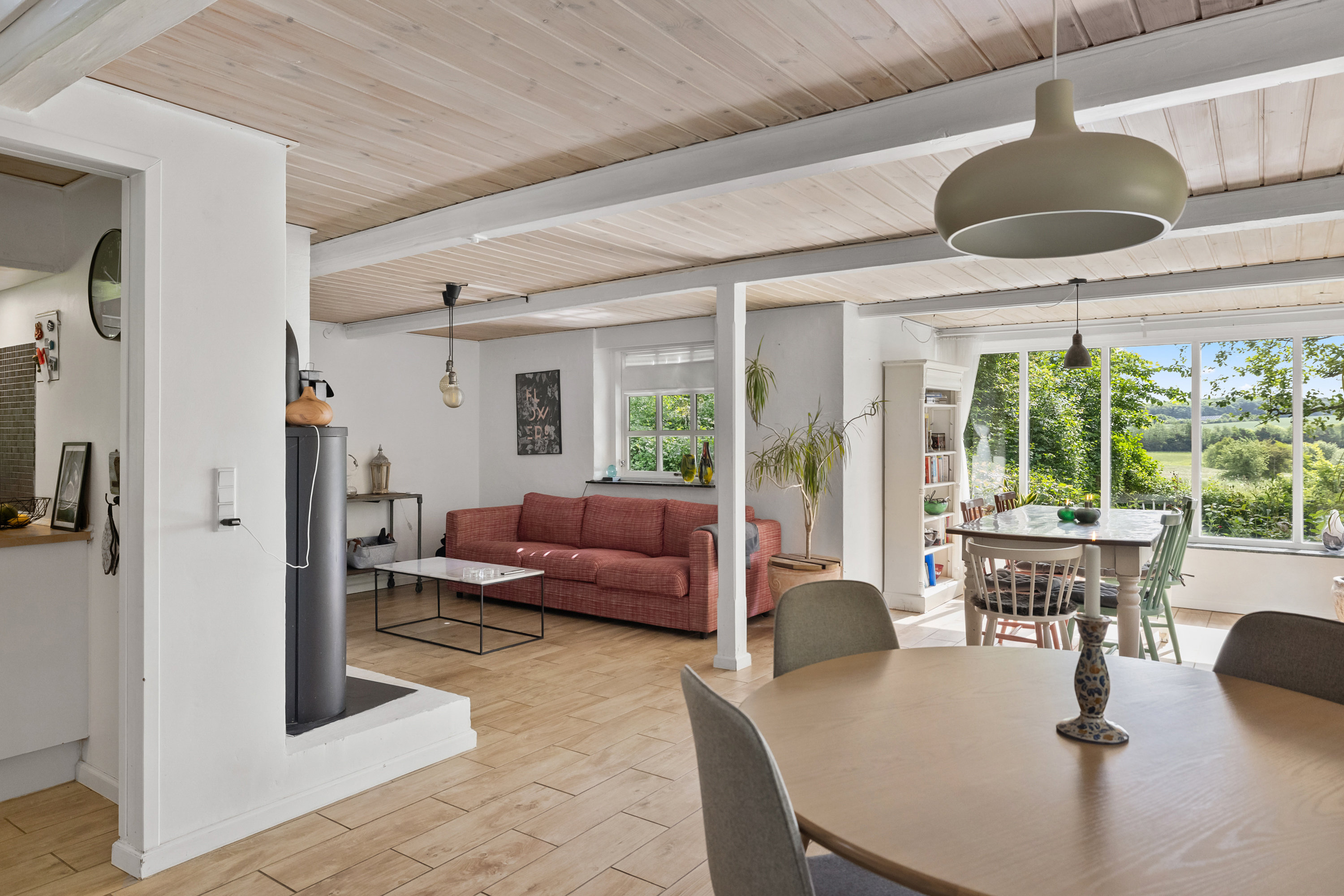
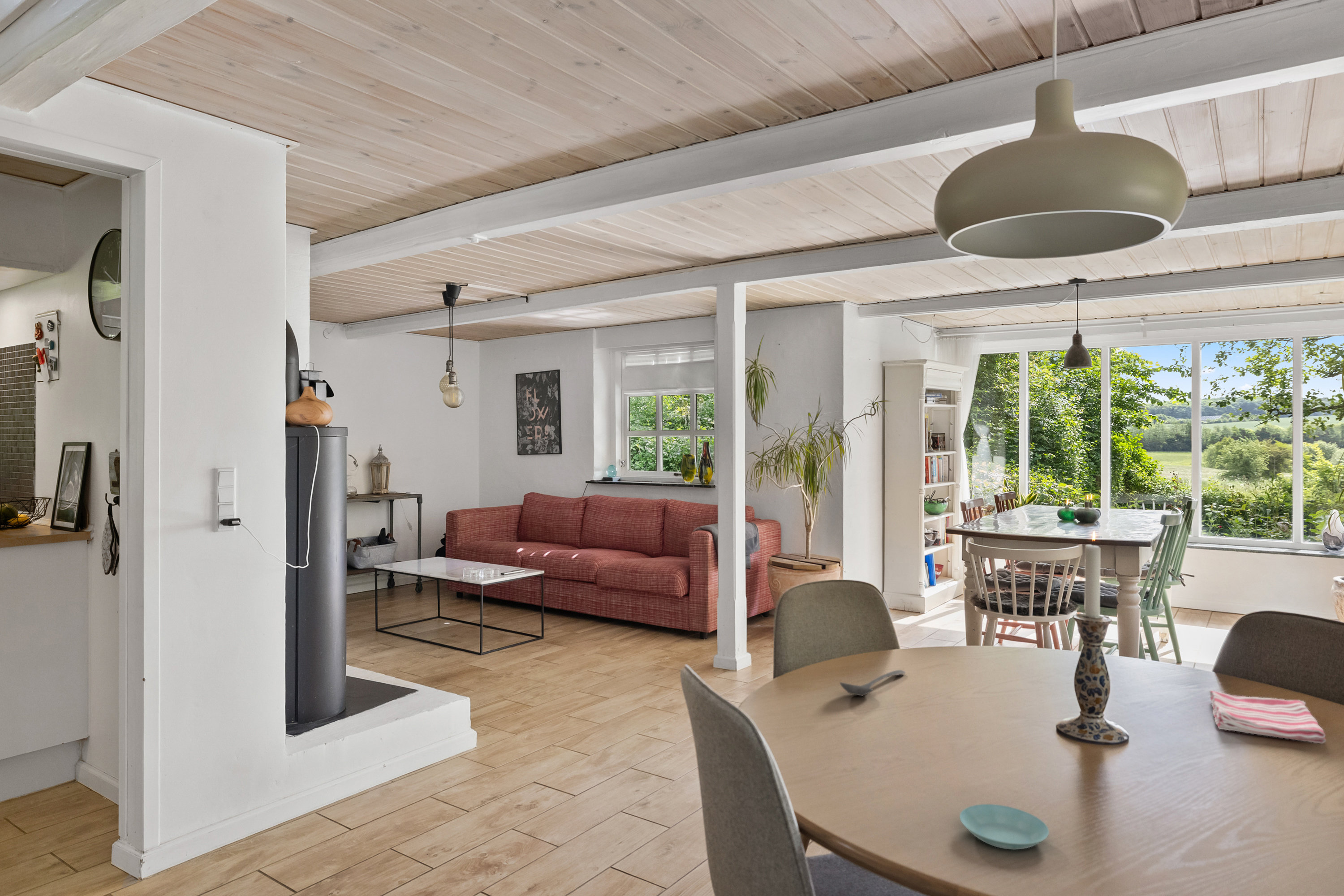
+ dish towel (1263, 712)
+ saucer (1003, 830)
+ stirrer (876, 678)
